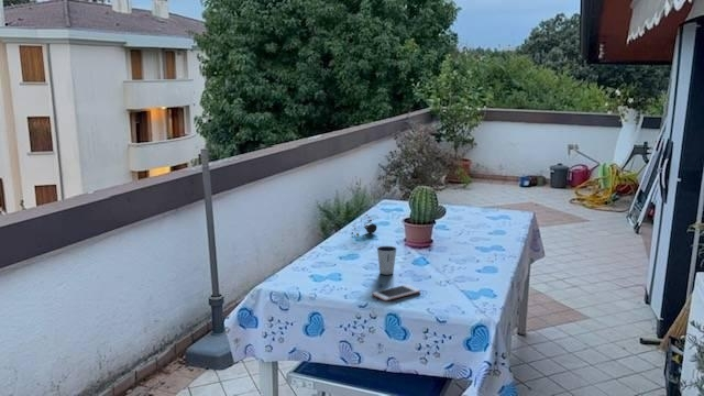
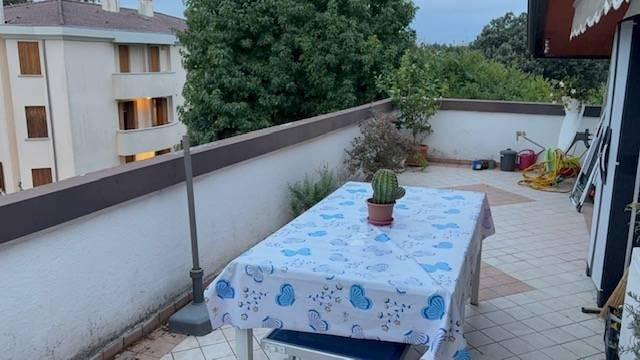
- teapot (361, 220)
- dixie cup (386, 260)
- cell phone (396, 292)
